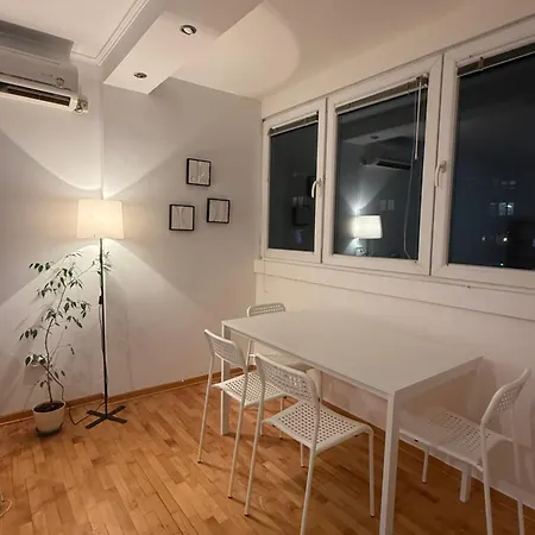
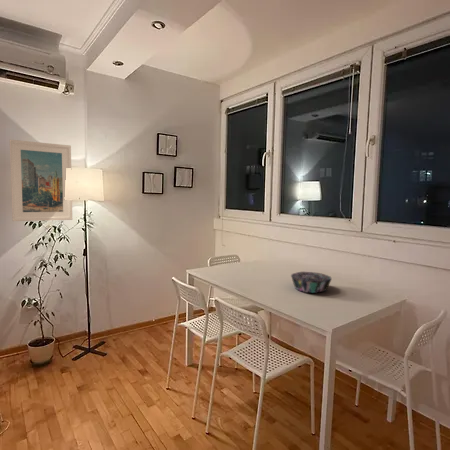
+ decorative bowl (310, 282)
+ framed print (42, 182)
